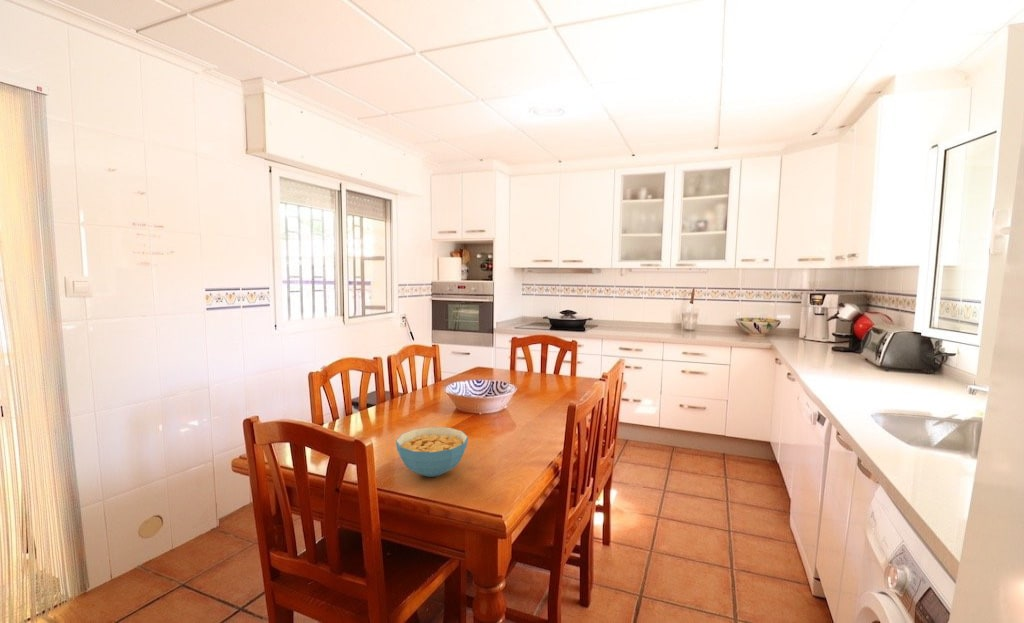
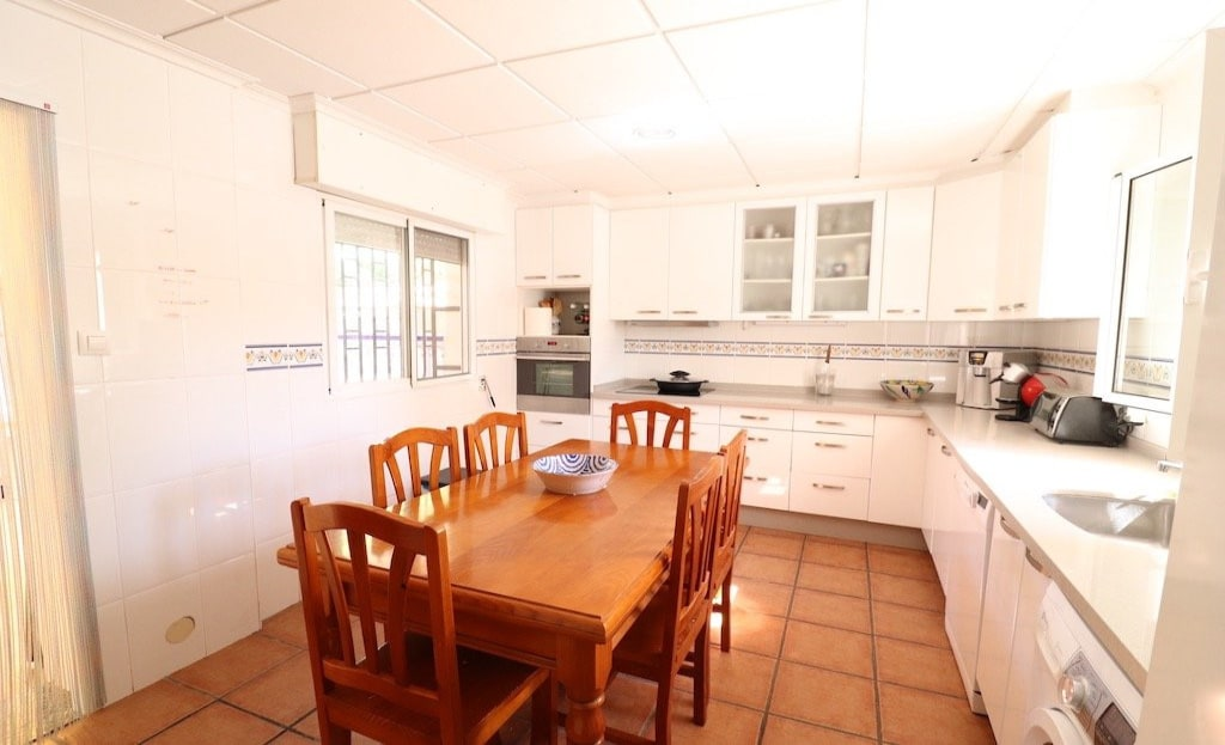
- cereal bowl (432, 455)
